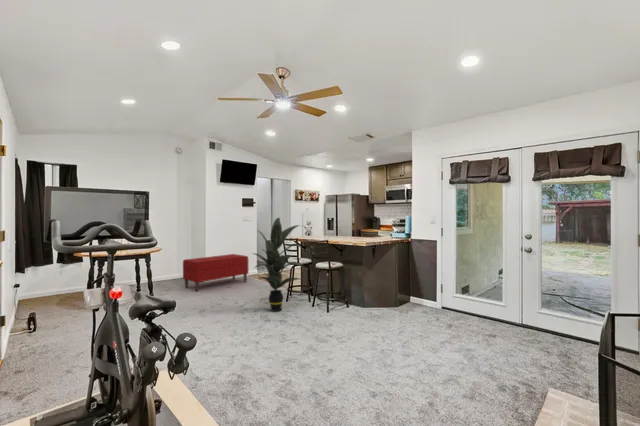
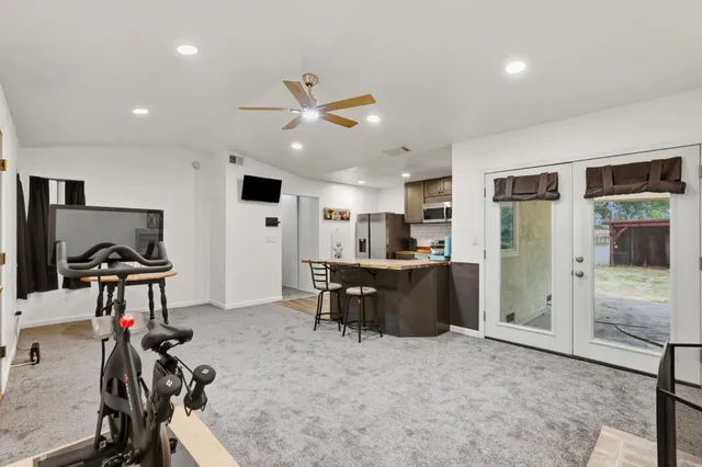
- bench (216, 271)
- indoor plant (278, 263)
